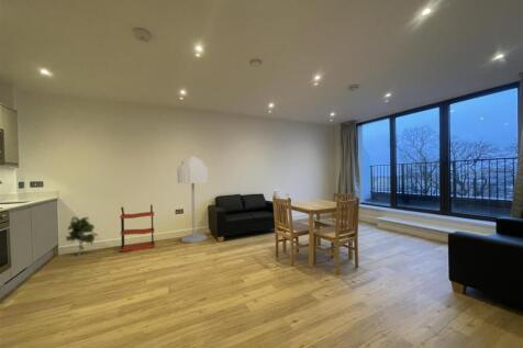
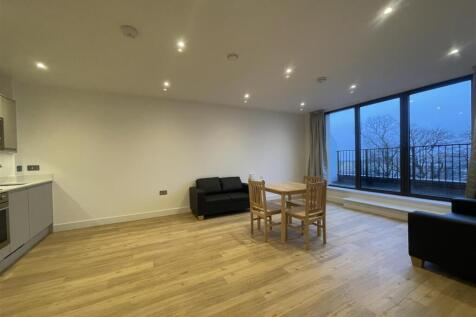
- shelving unit (137, 229)
- floor lamp (192, 198)
- indoor plant (81, 235)
